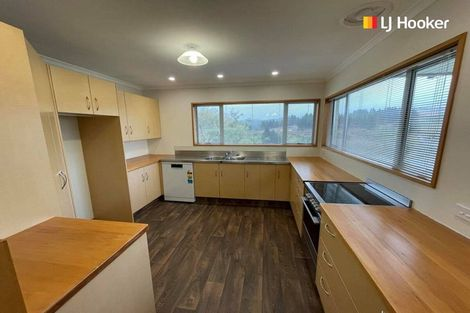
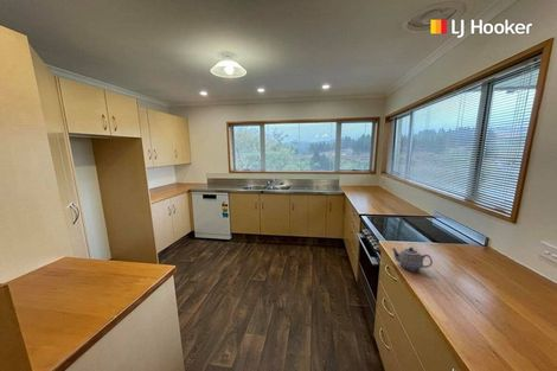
+ teapot (410, 257)
